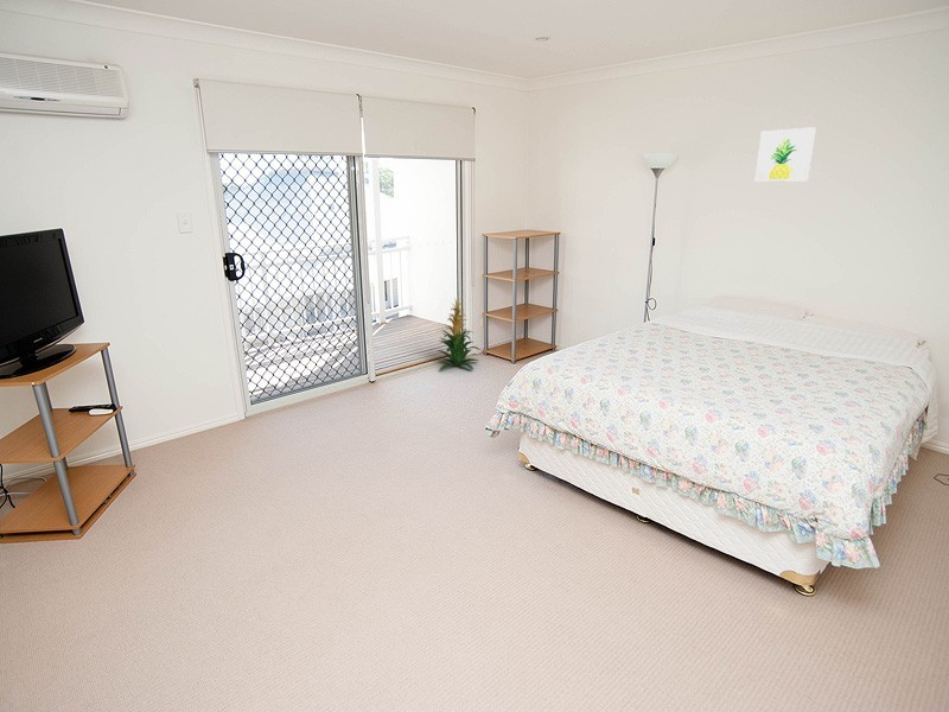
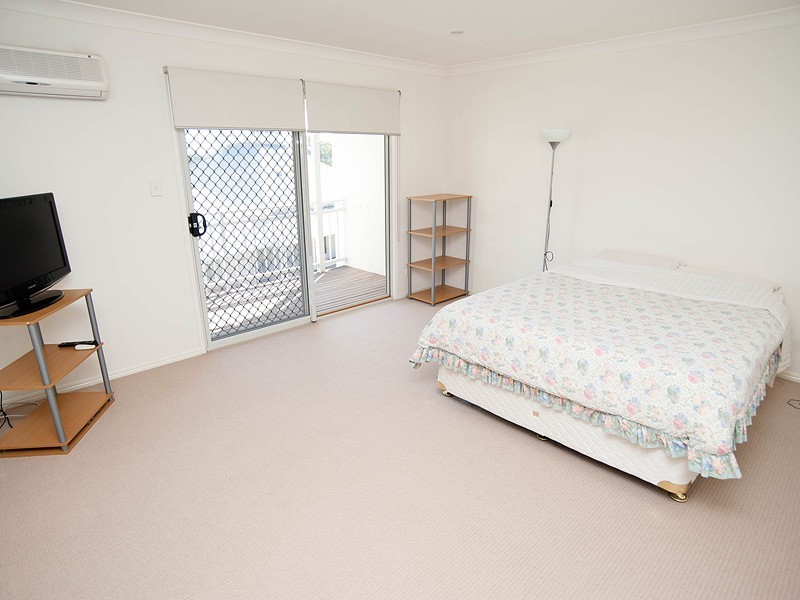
- wall art (784, 155)
- indoor plant (457, 332)
